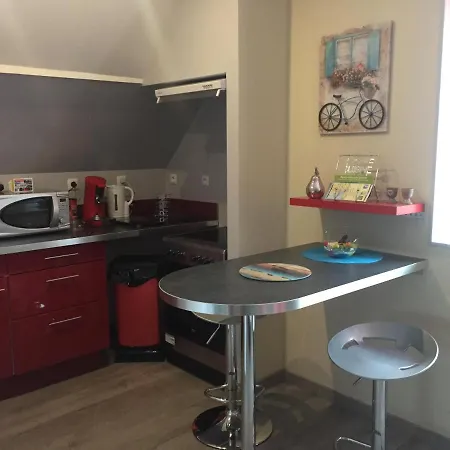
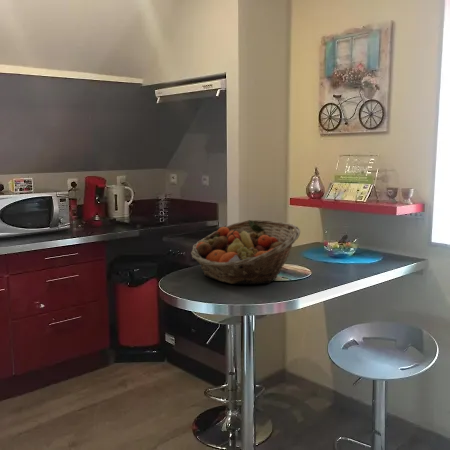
+ fruit basket (244, 249)
